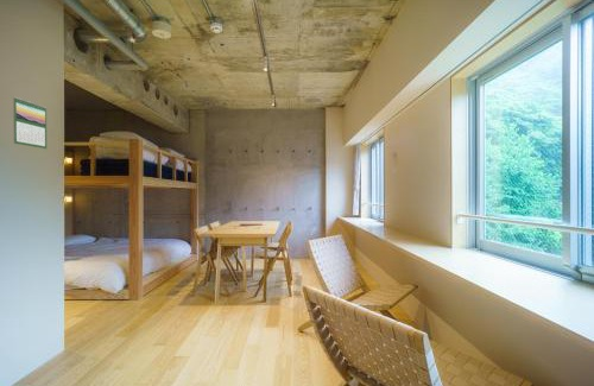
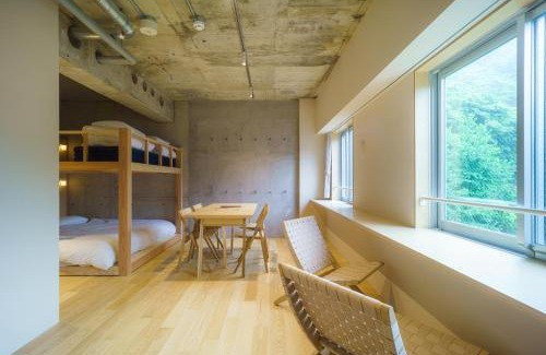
- calendar (31, 124)
